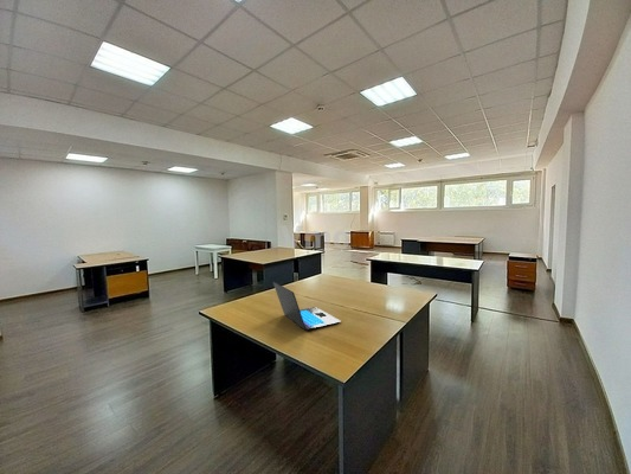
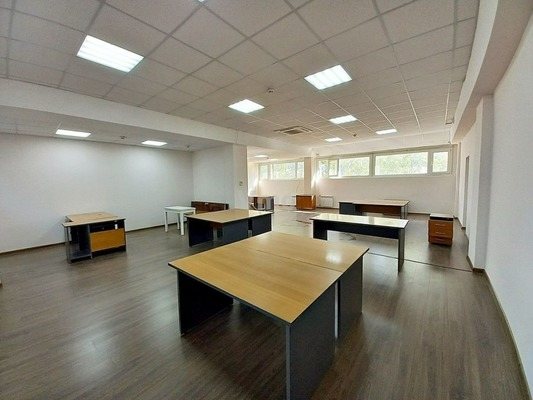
- laptop (307, 308)
